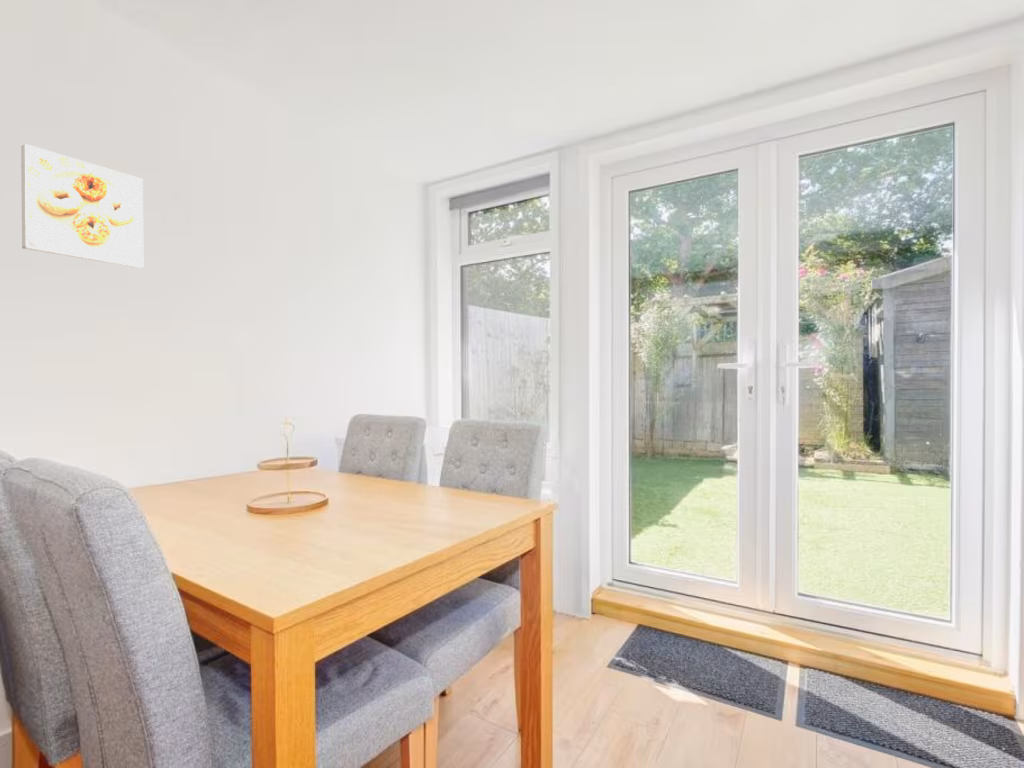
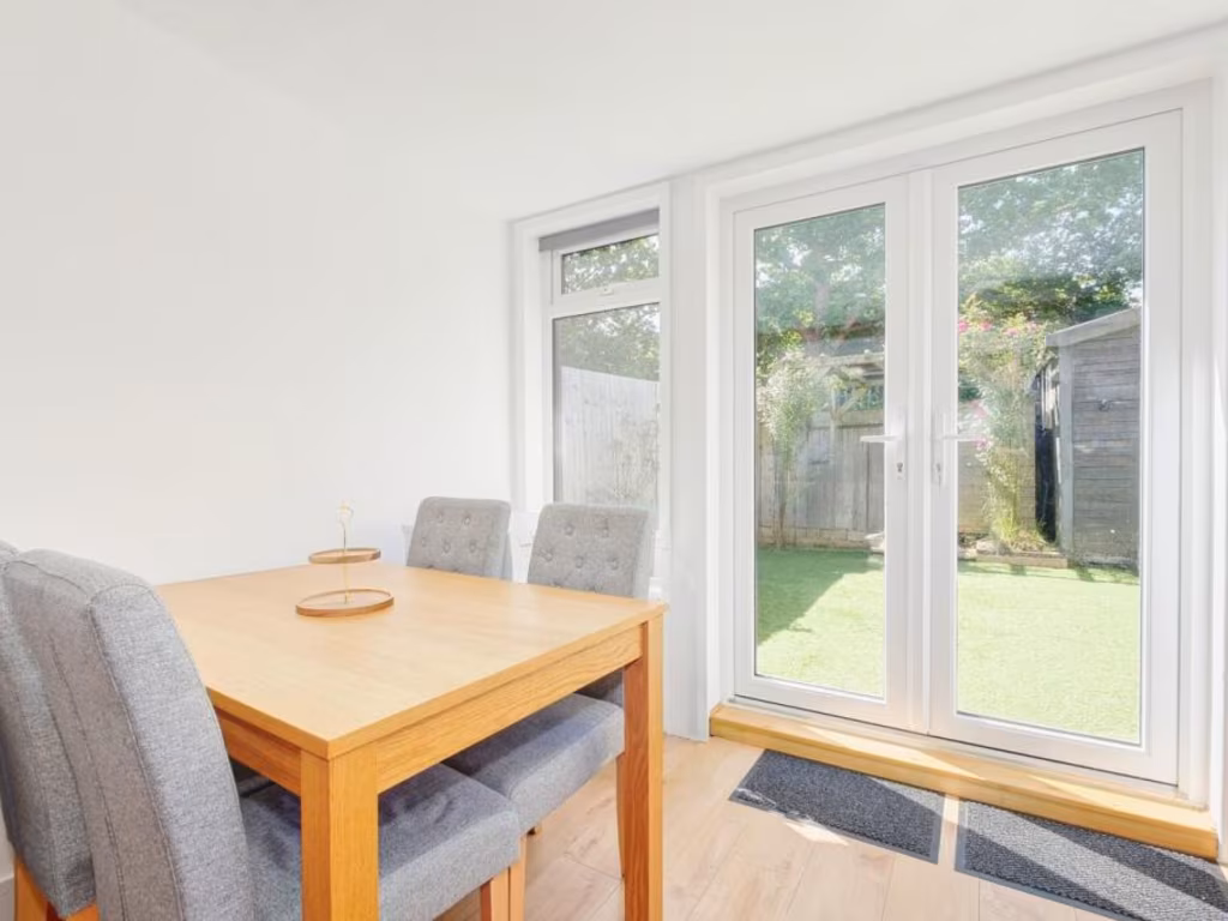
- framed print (87, 211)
